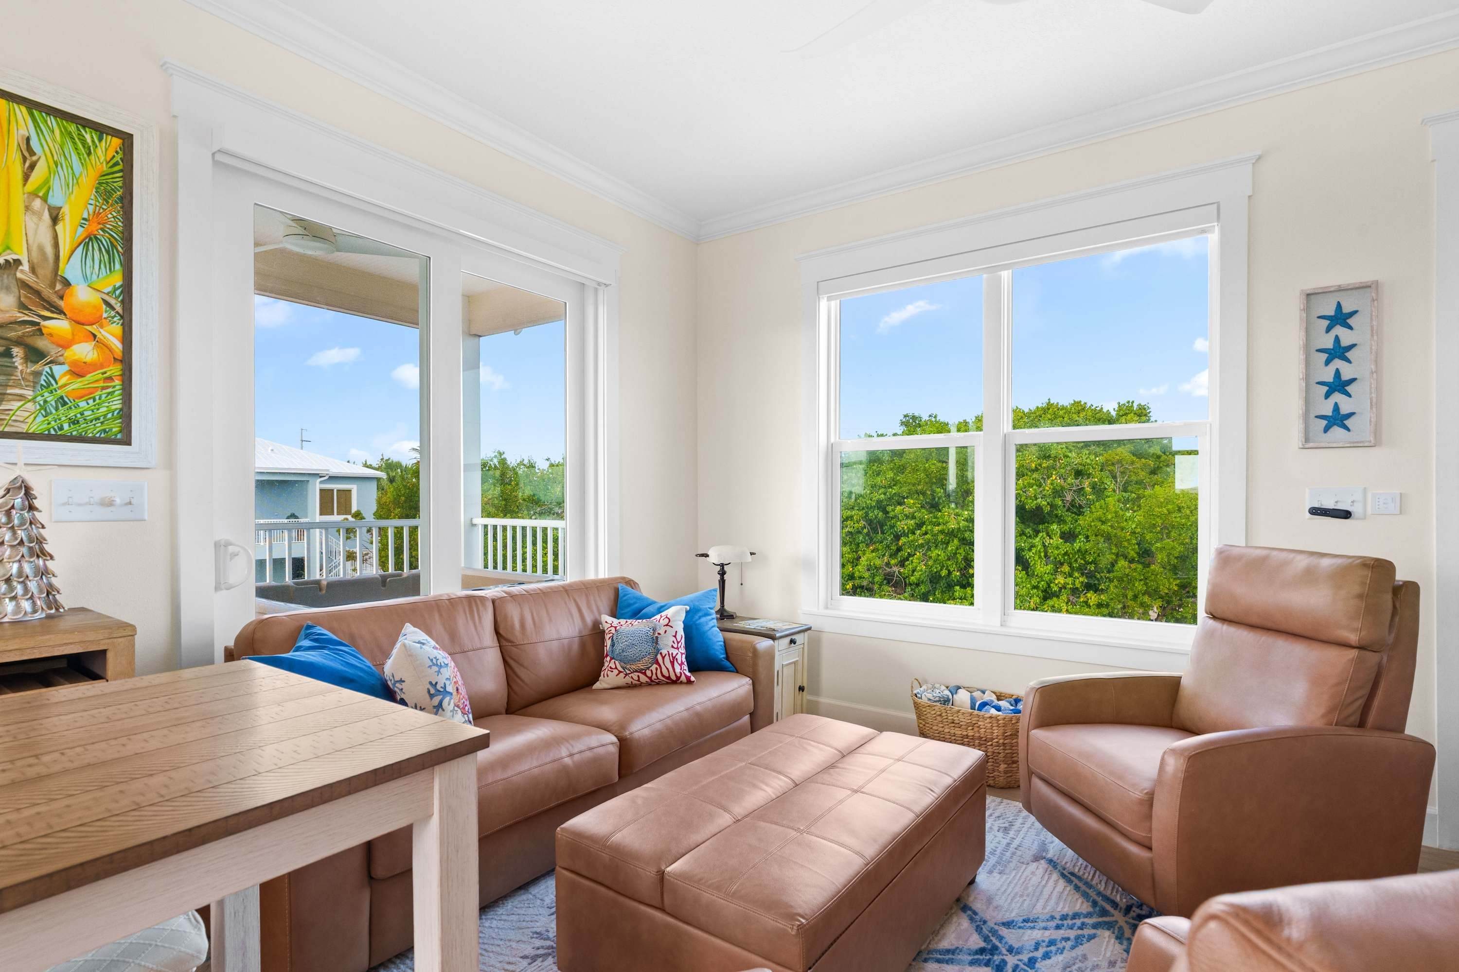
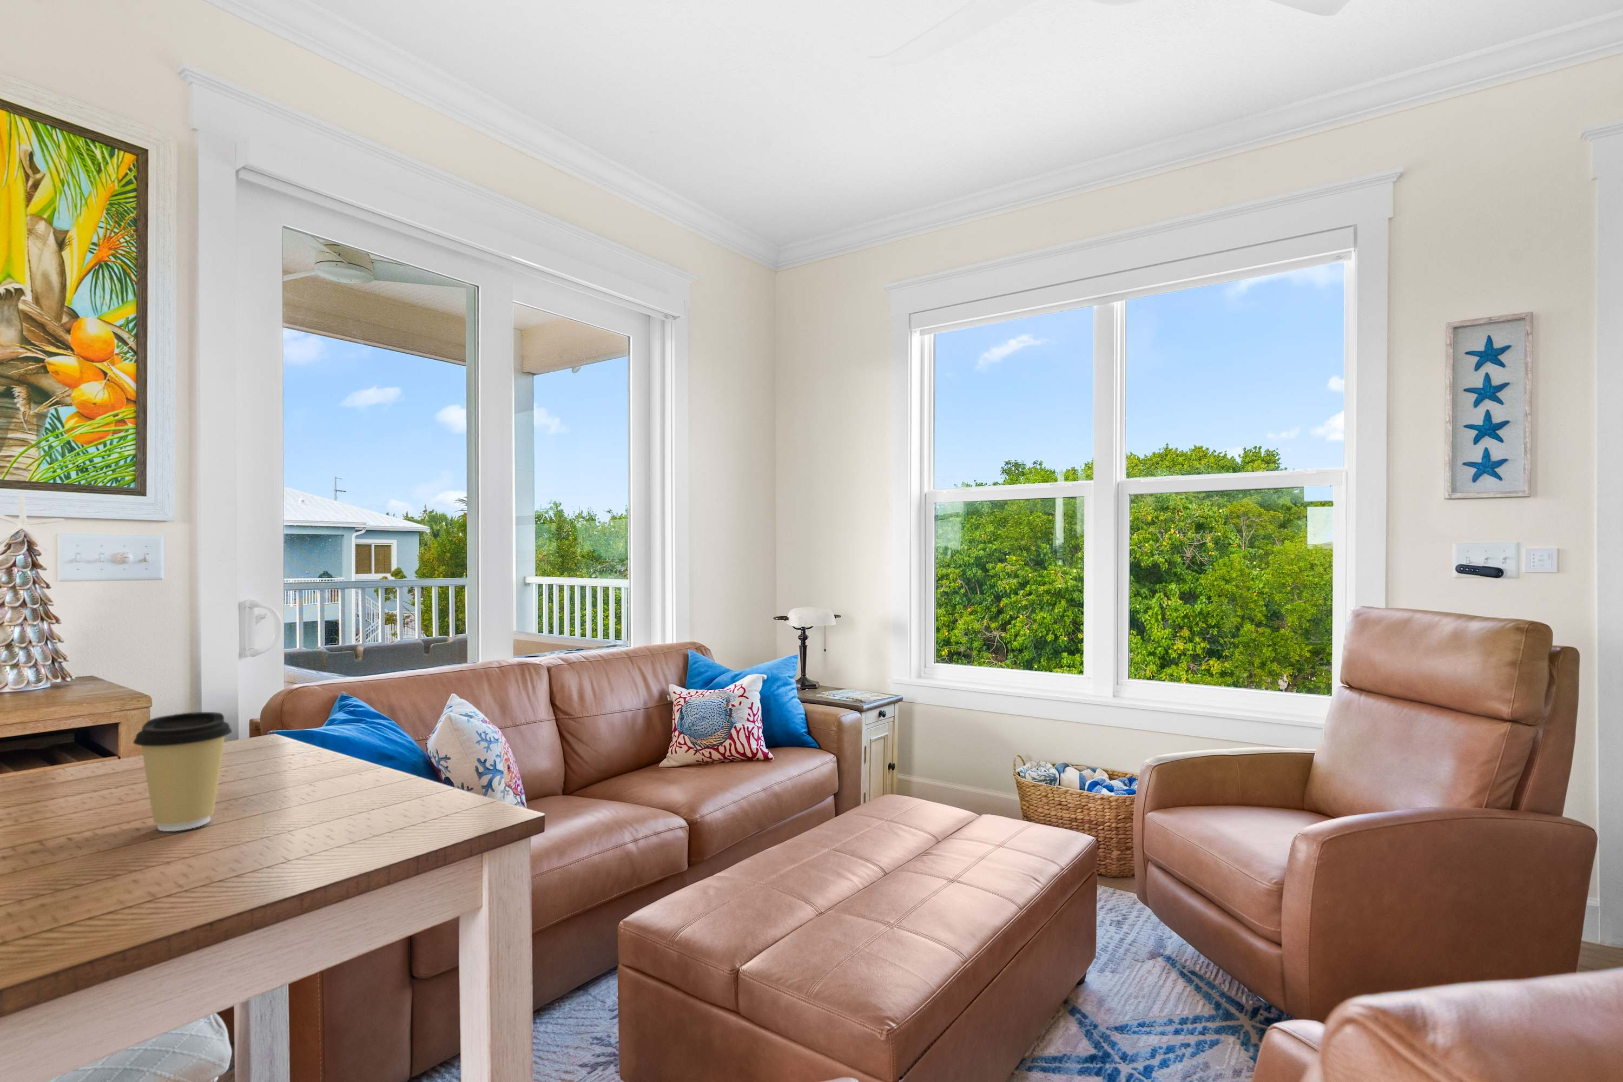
+ coffee cup (184, 770)
